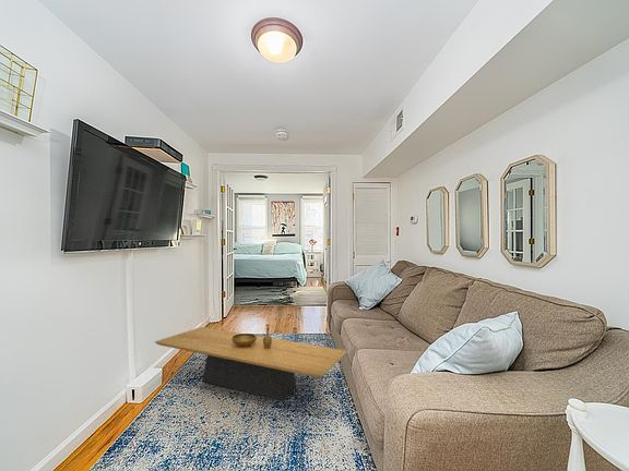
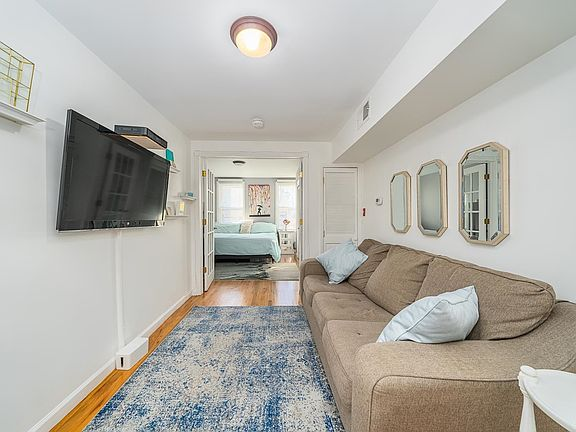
- decorative bowl (251, 334)
- coffee table (249, 365)
